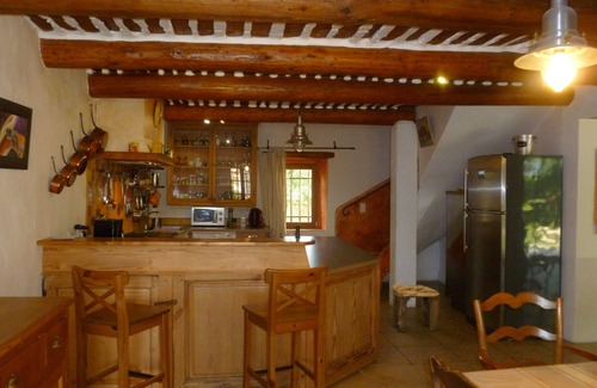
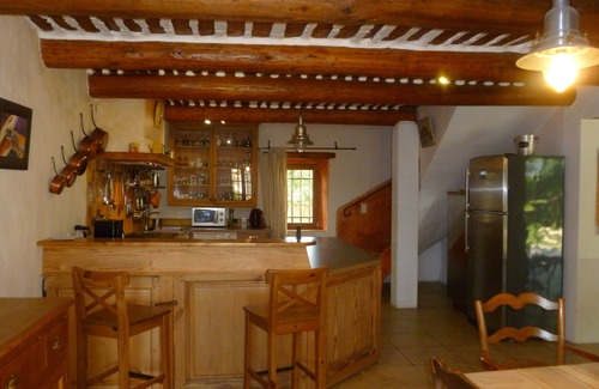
- stool (423, 306)
